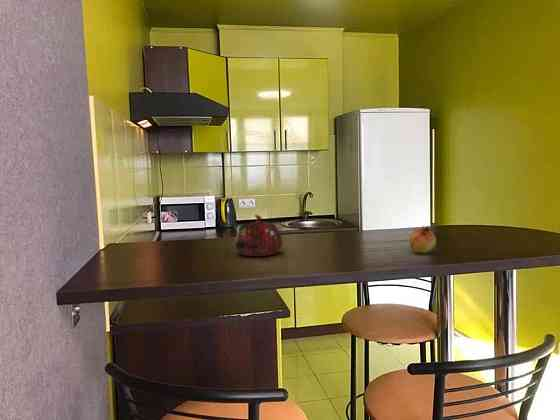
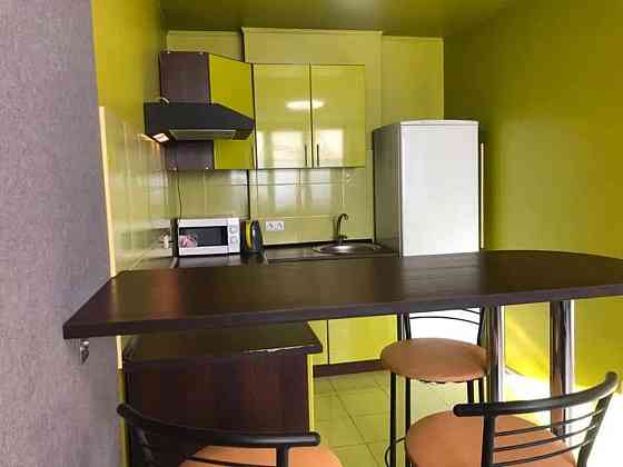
- teapot (258, 234)
- fruit (422, 239)
